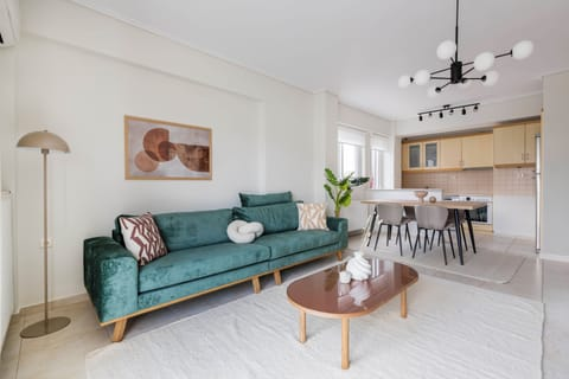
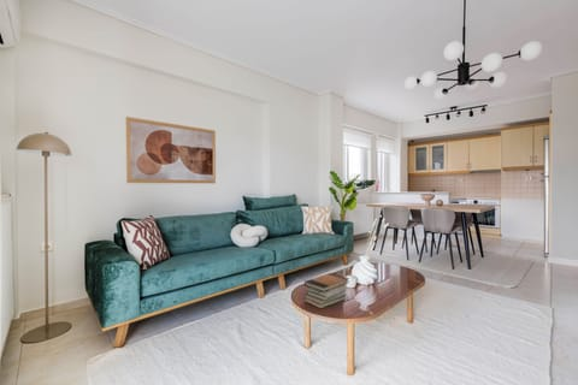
+ book stack (326, 289)
